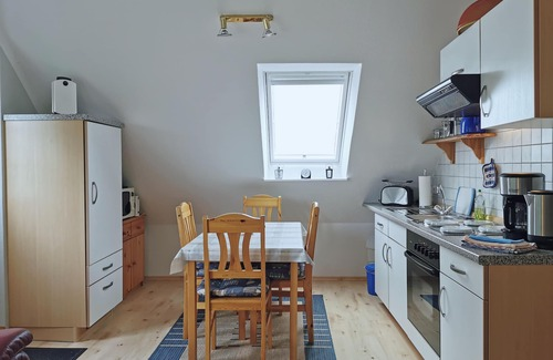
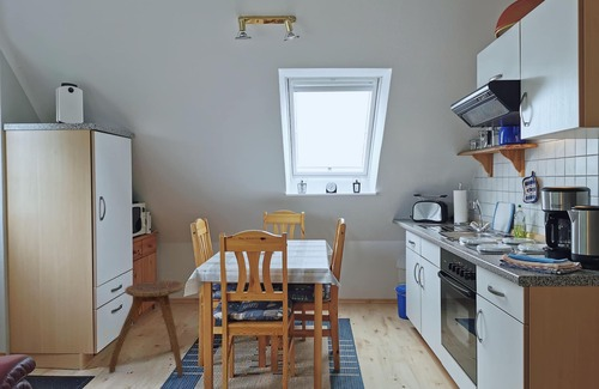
+ stool (134, 318)
